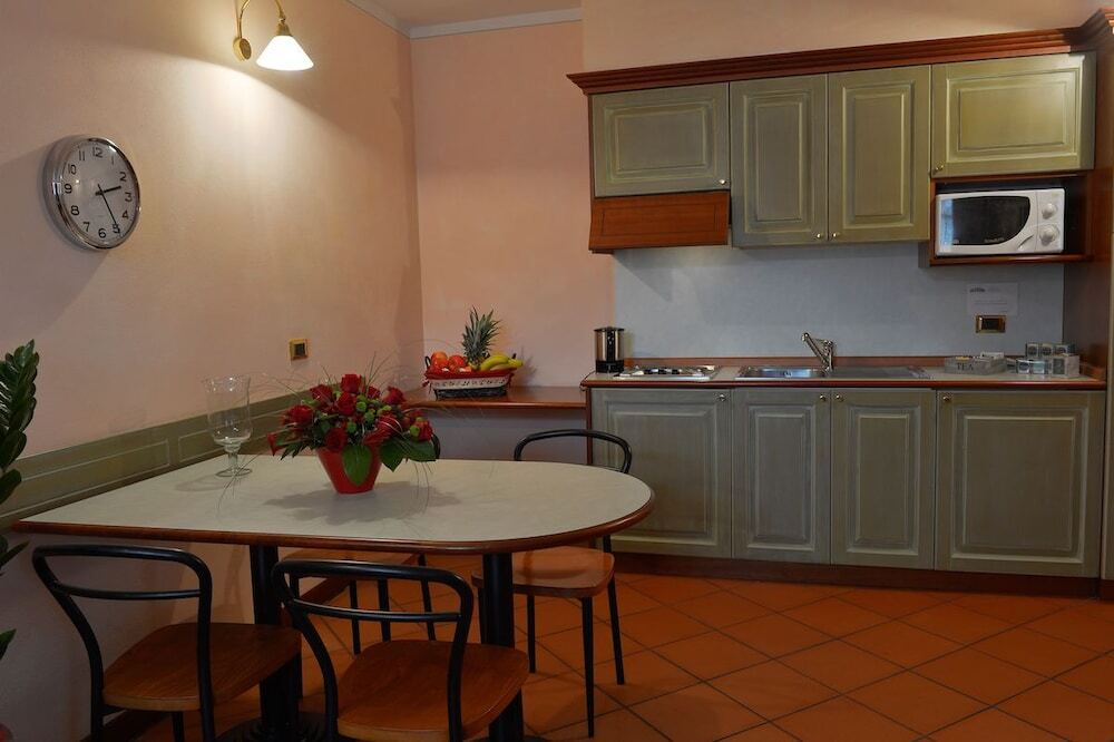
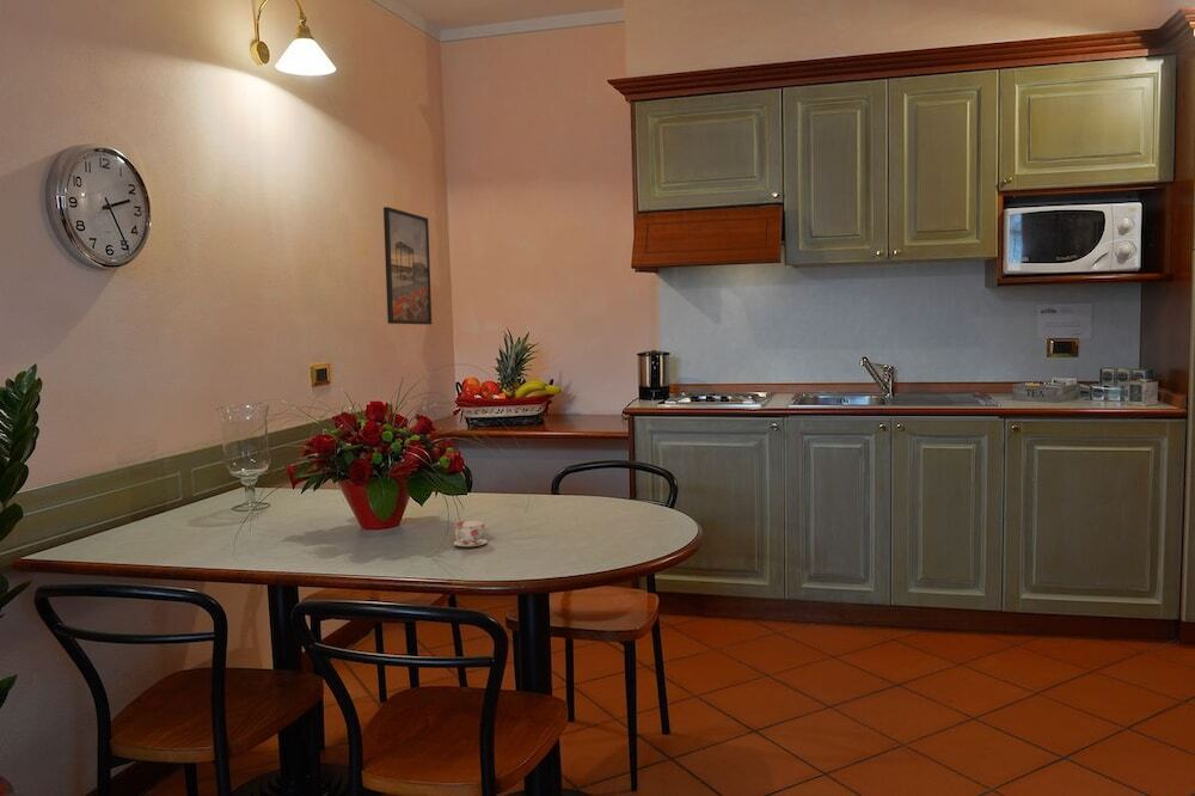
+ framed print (409, 268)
+ teacup (467, 534)
